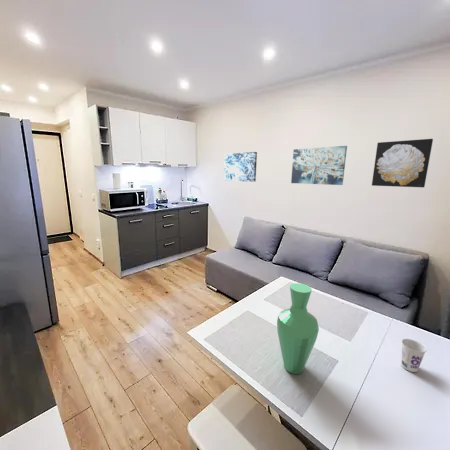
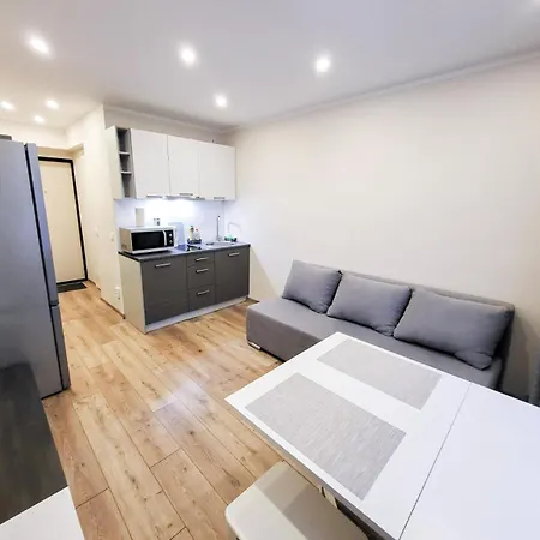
- wall art (400, 164)
- wall art (239, 167)
- wall art (316, 166)
- cup (411, 356)
- vase (297, 328)
